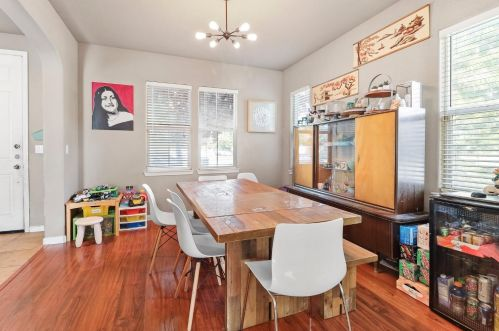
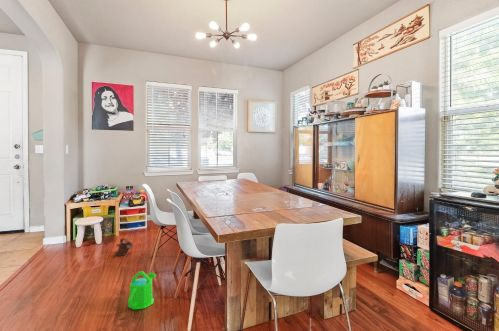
+ watering can (142, 285)
+ plush toy (122, 246)
